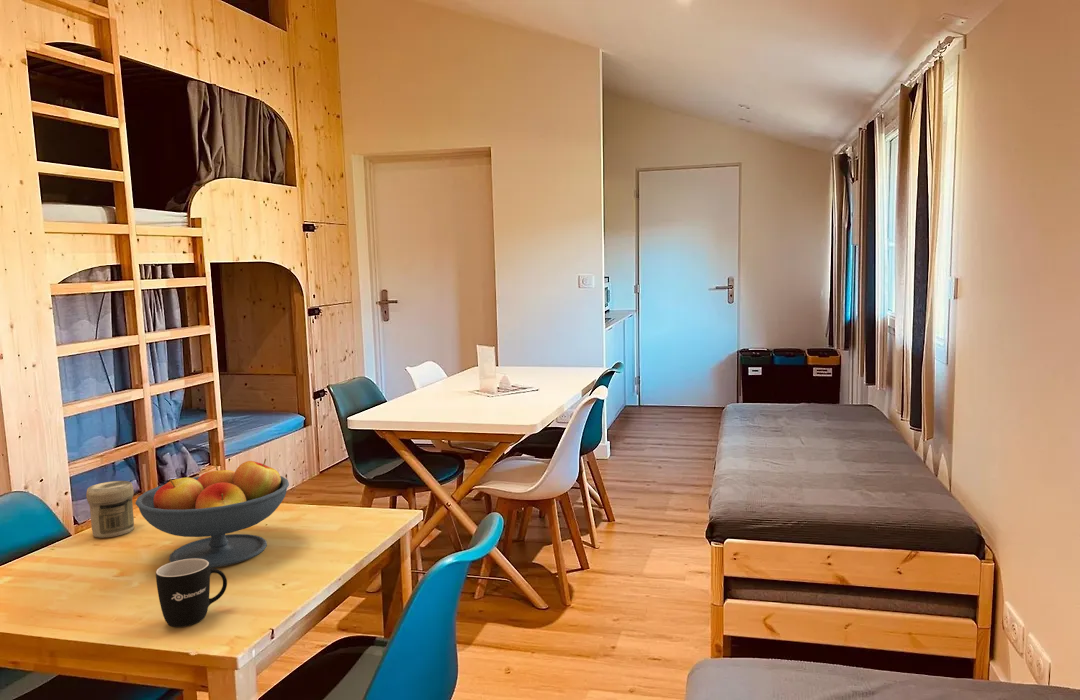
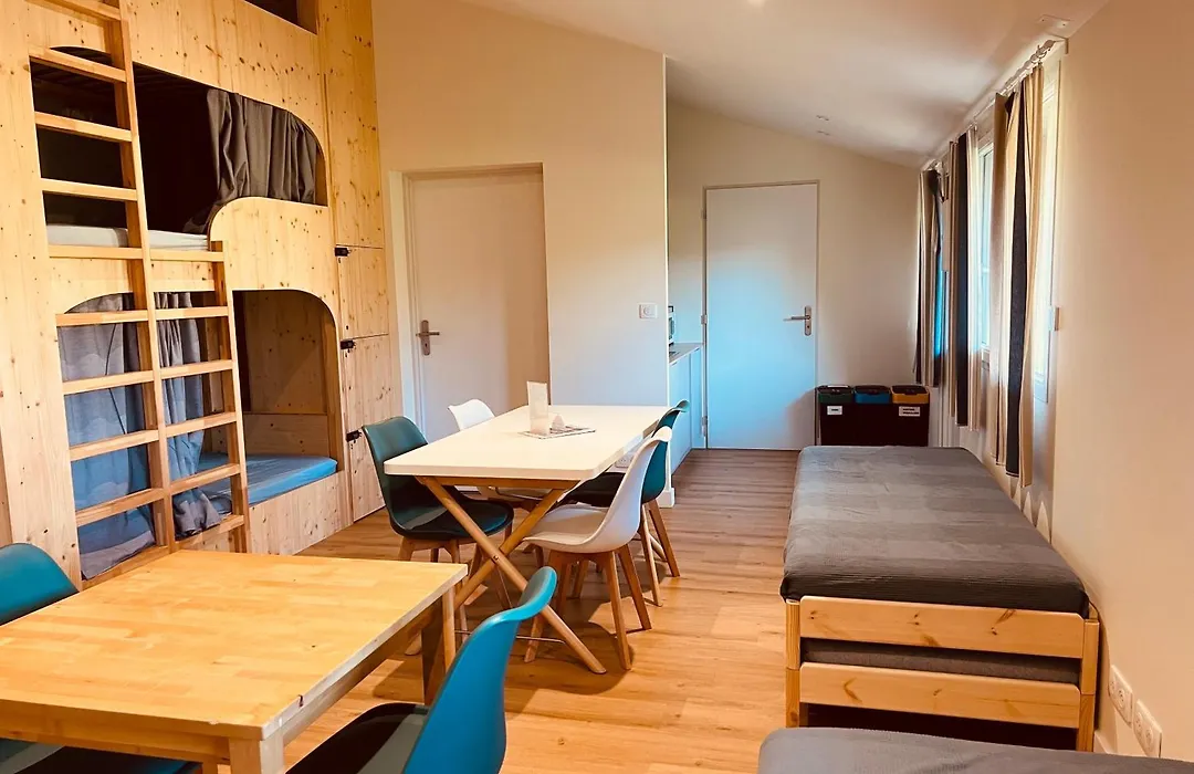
- mug (193, 591)
- fruit bowl (216, 510)
- jar (111, 508)
